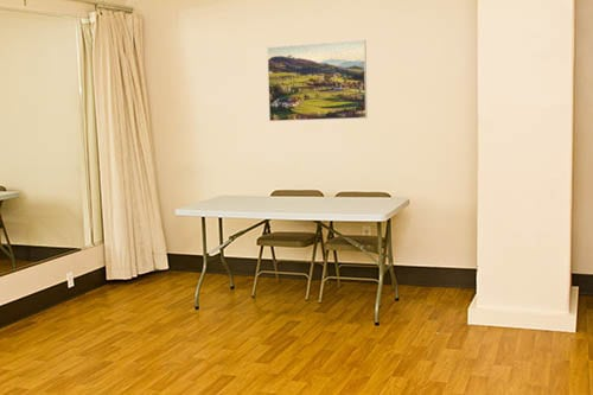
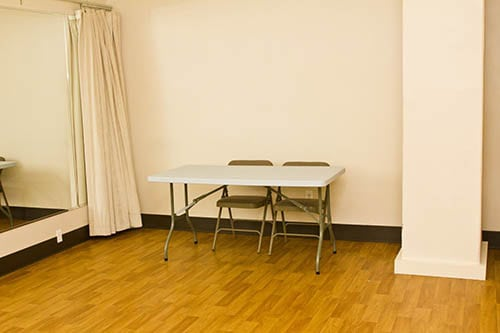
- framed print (315, 82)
